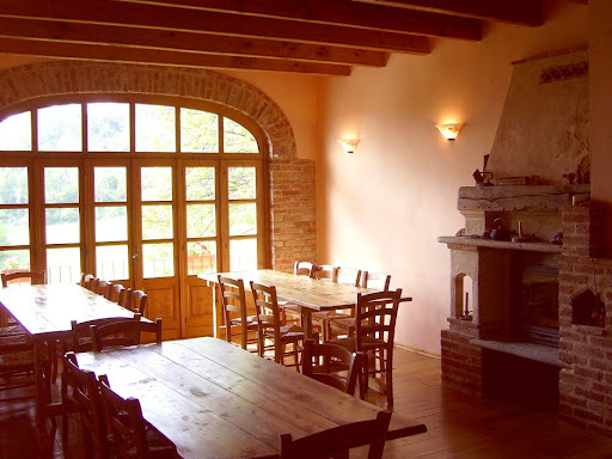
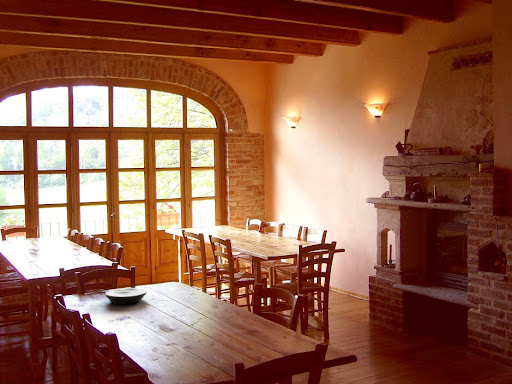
+ plate (126, 296)
